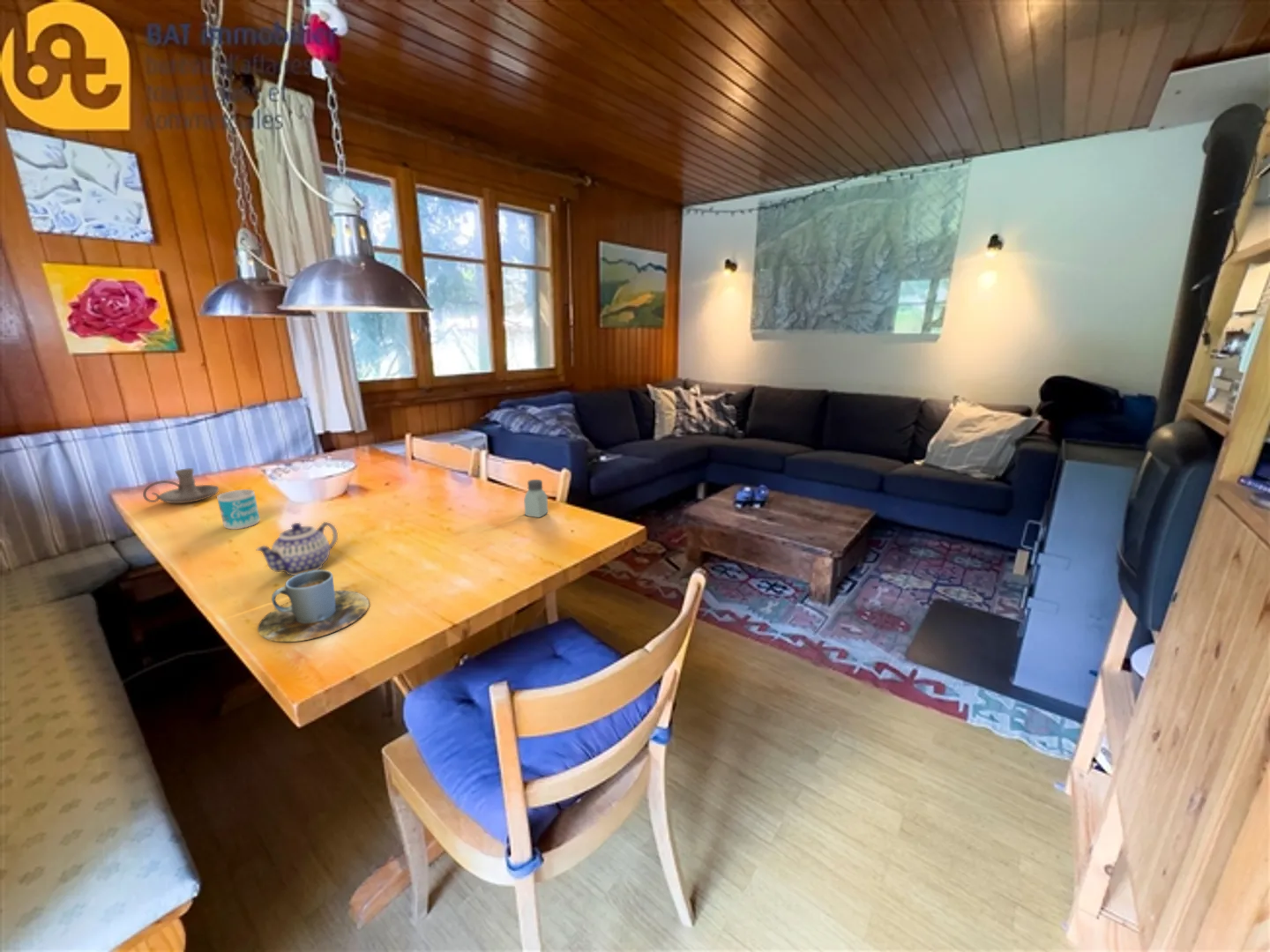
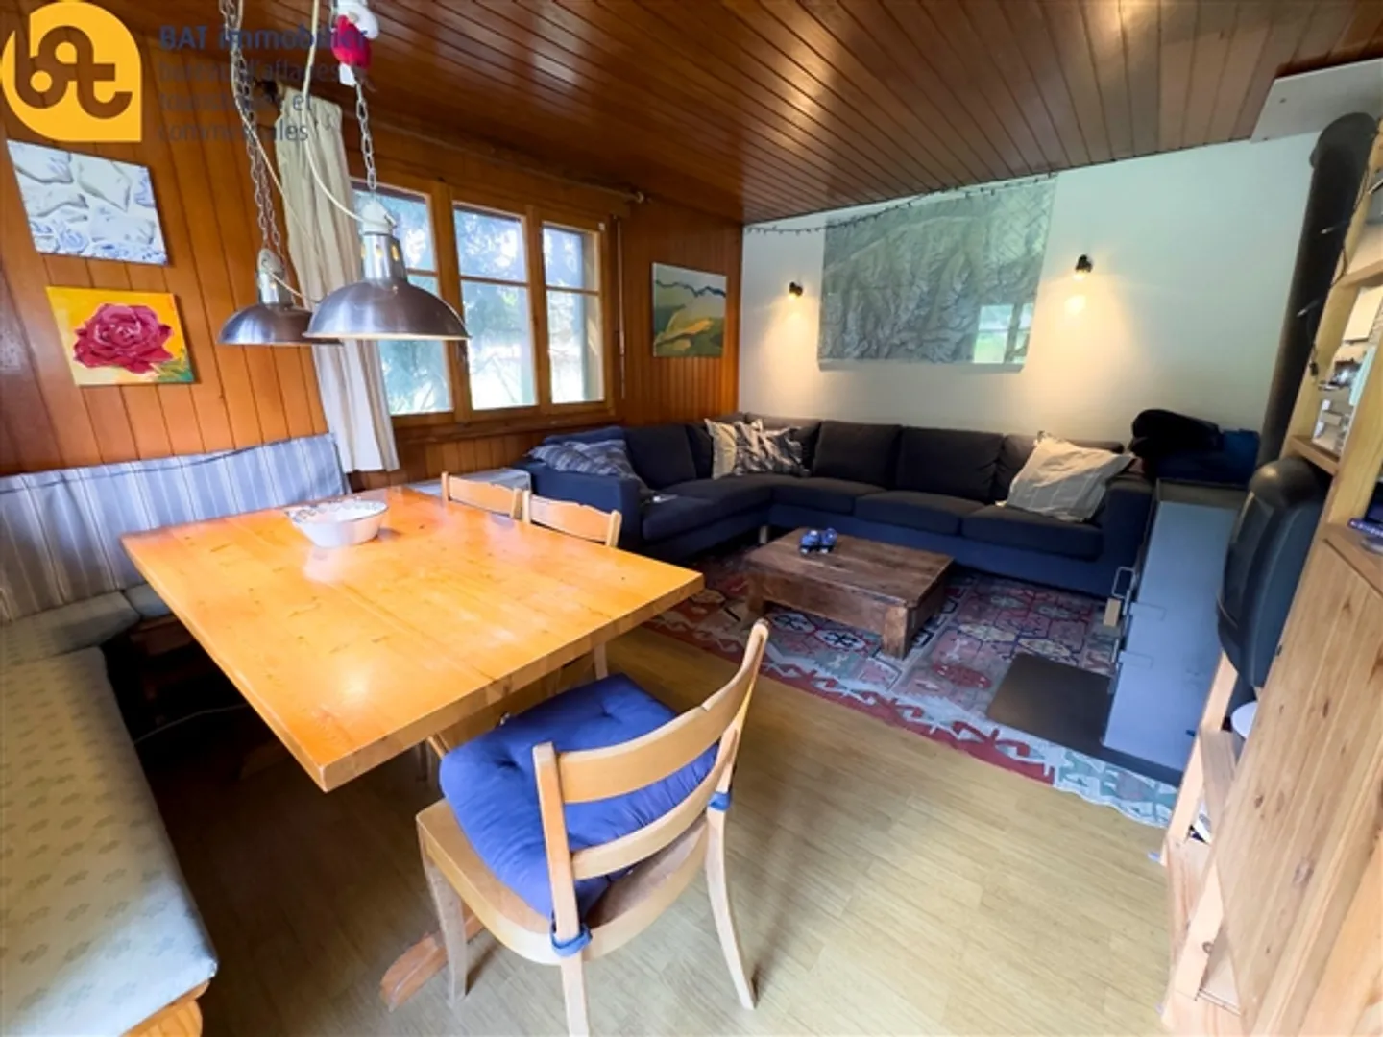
- mug (236, 508)
- teapot (300, 546)
- candle holder (181, 486)
- saltshaker (535, 497)
- cup (312, 596)
